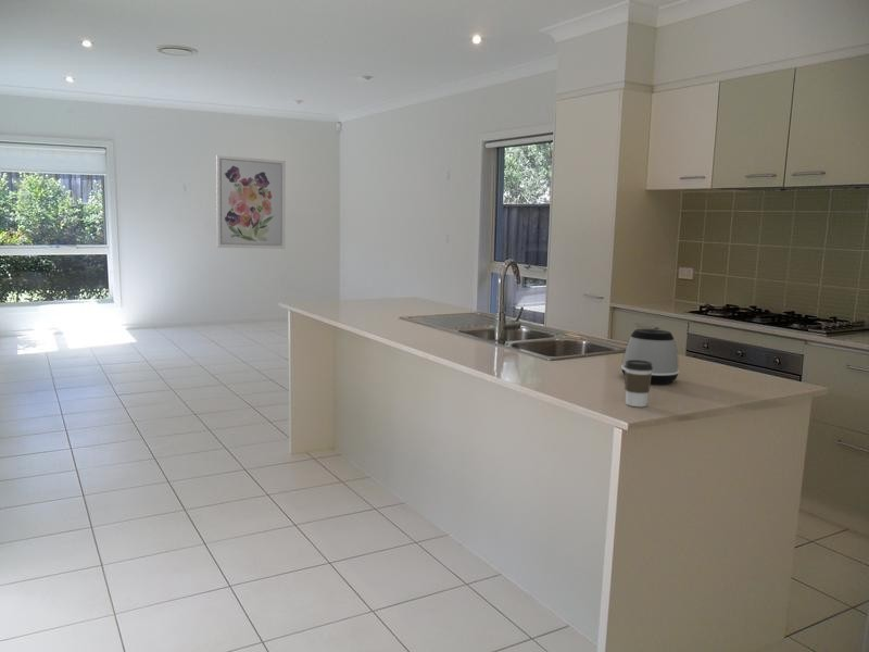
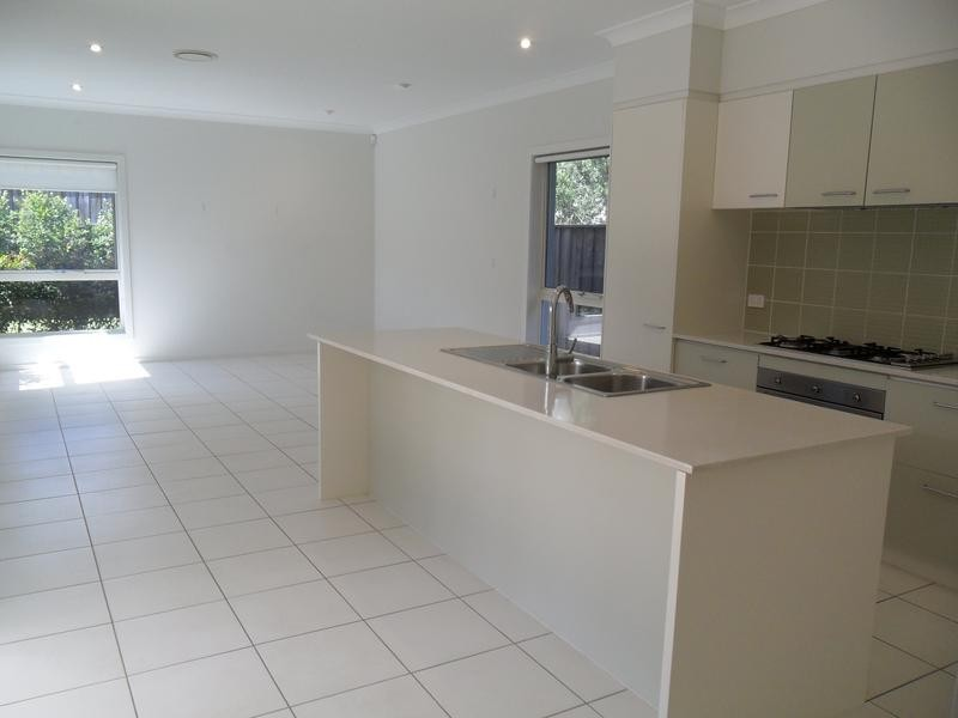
- coffee cup (637, 383)
- speaker (651, 355)
- wall art (251, 203)
